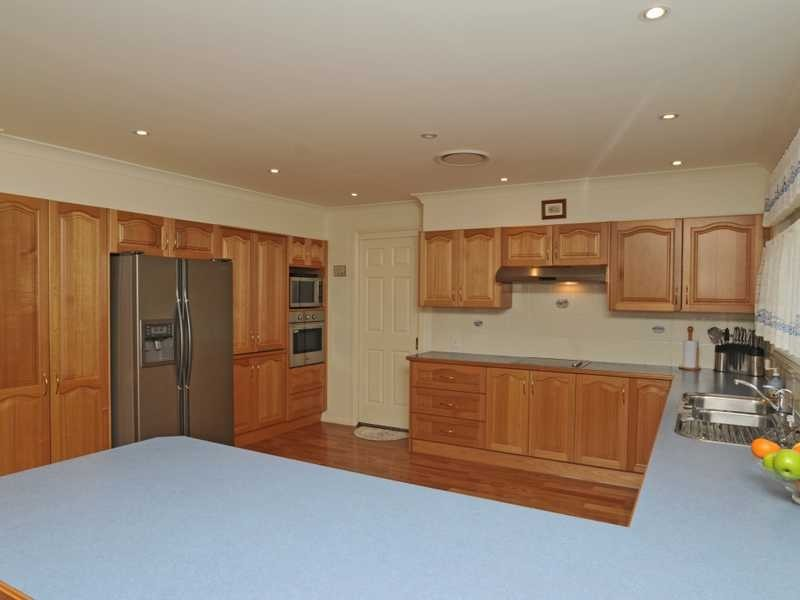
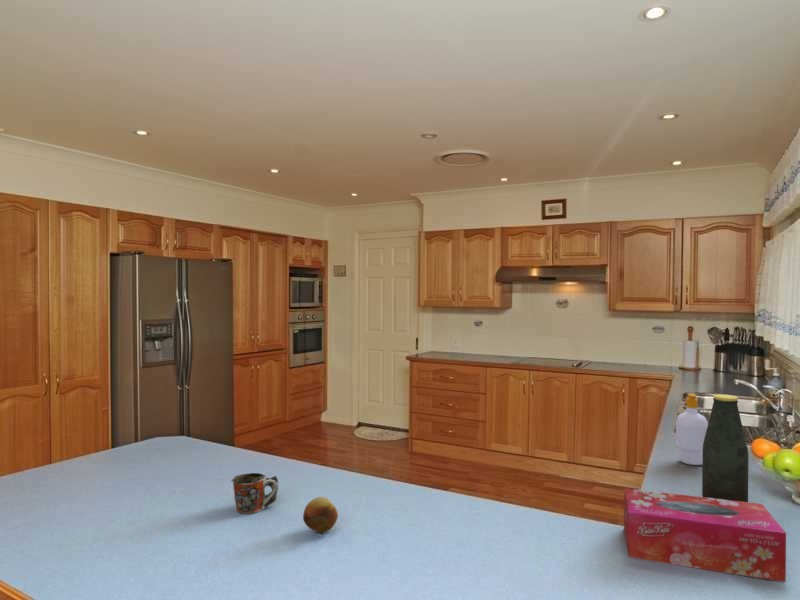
+ tissue box (696, 530)
+ soap bottle (691, 428)
+ bottle (724, 449)
+ fruit (320, 514)
+ mug (255, 492)
